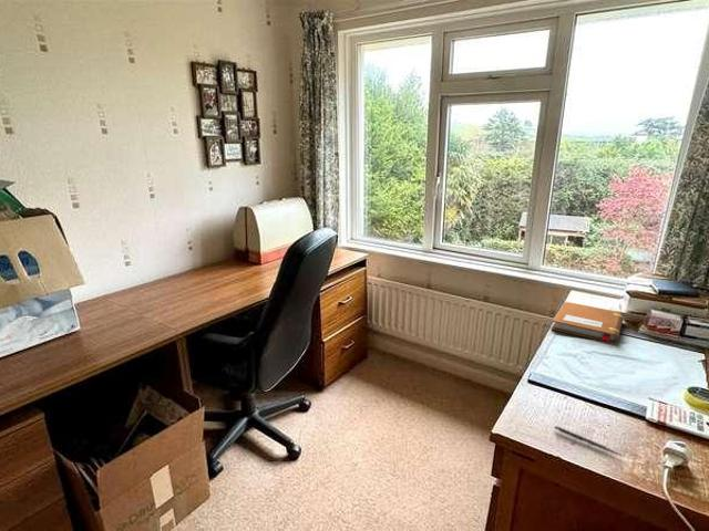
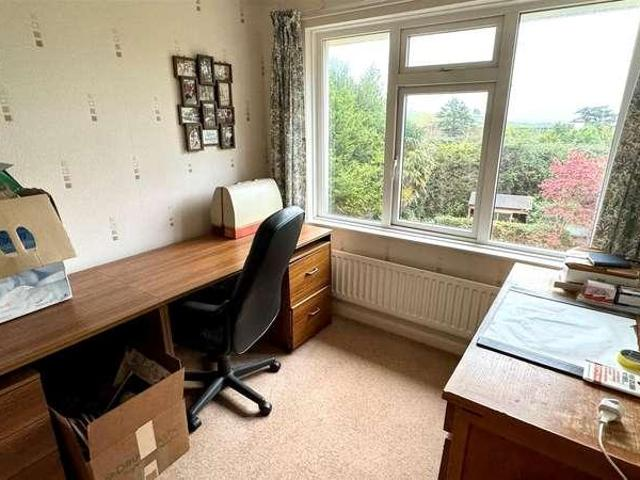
- notebook (588, 321)
- pen (587, 440)
